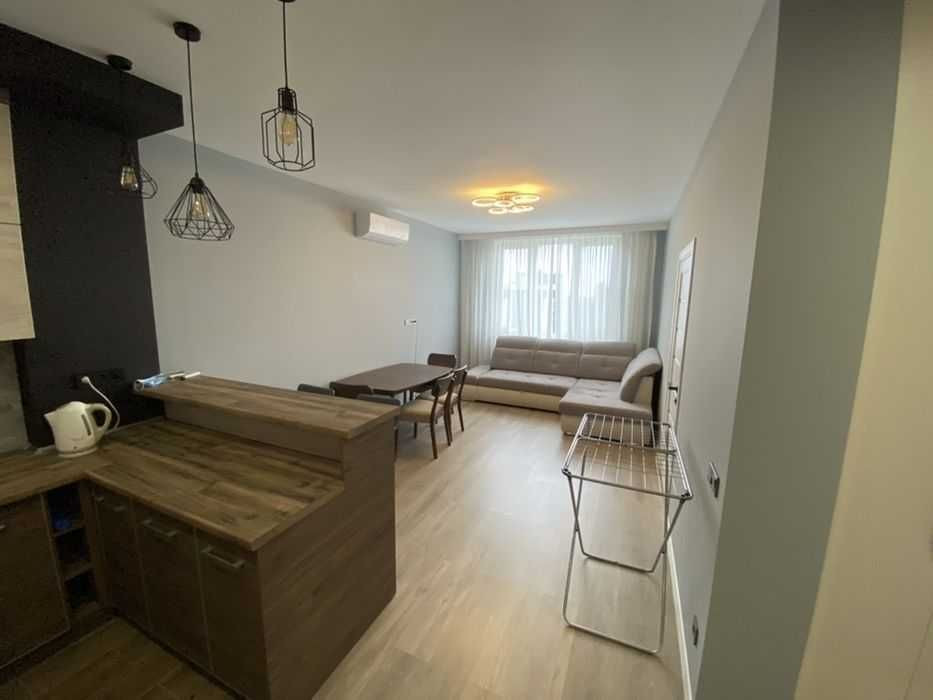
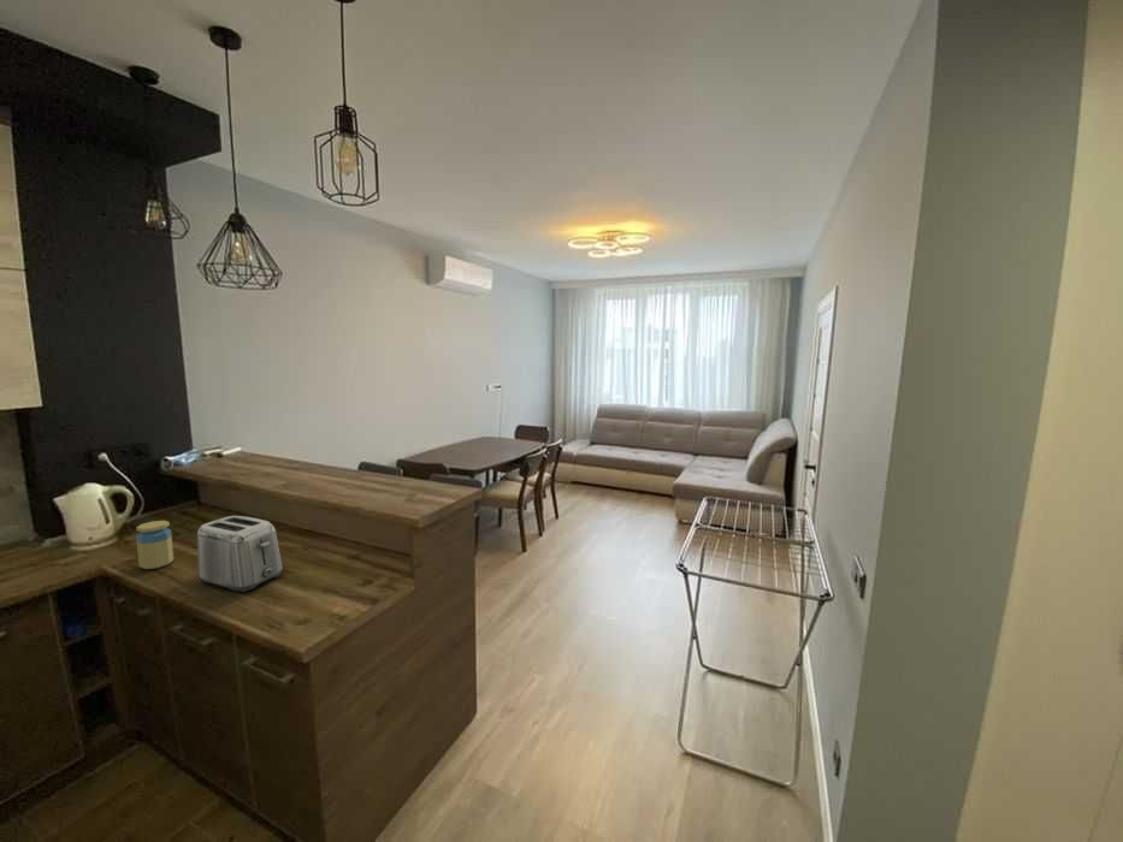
+ toaster (236, 550)
+ jar (154, 544)
